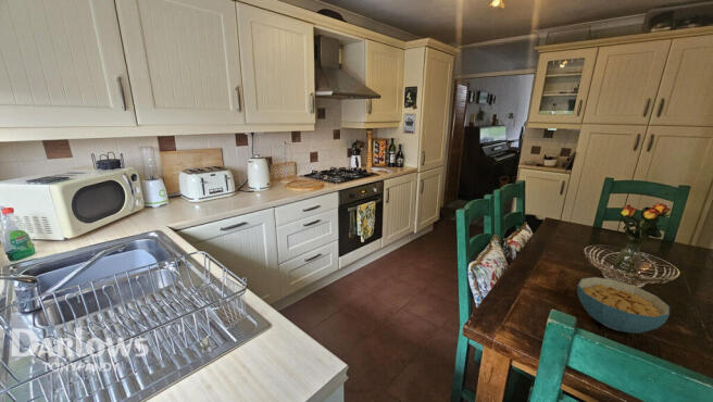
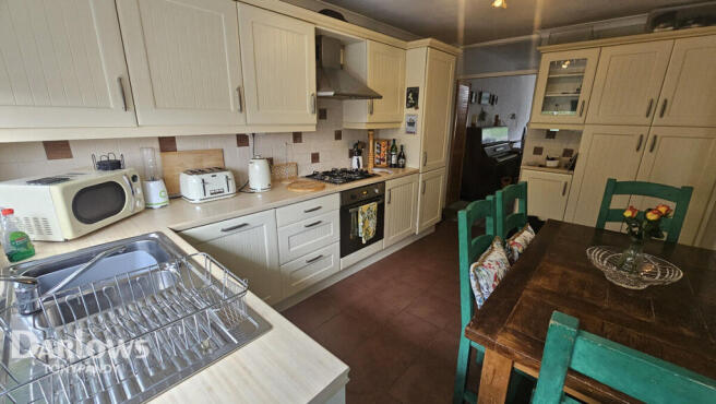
- cereal bowl (616, 310)
